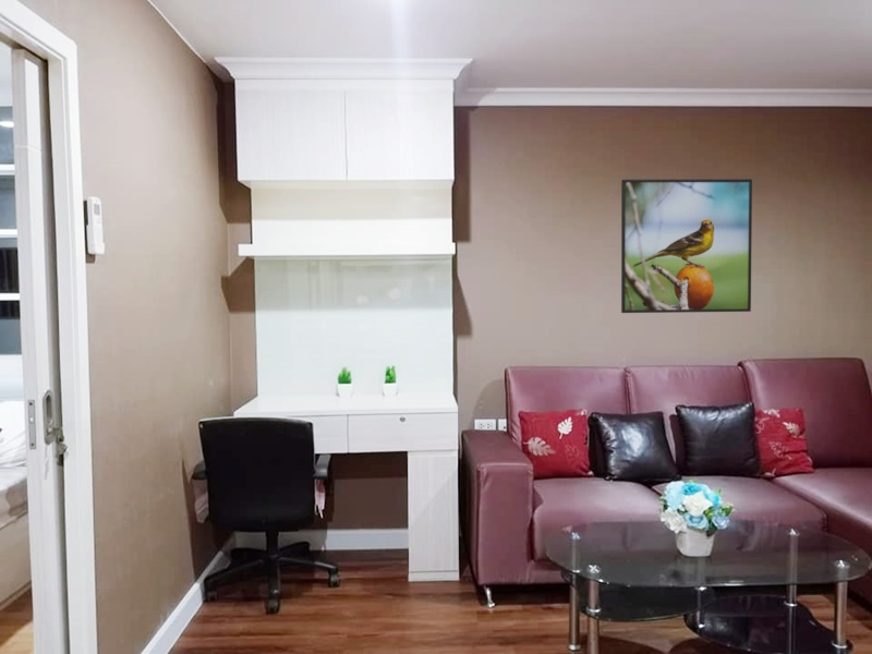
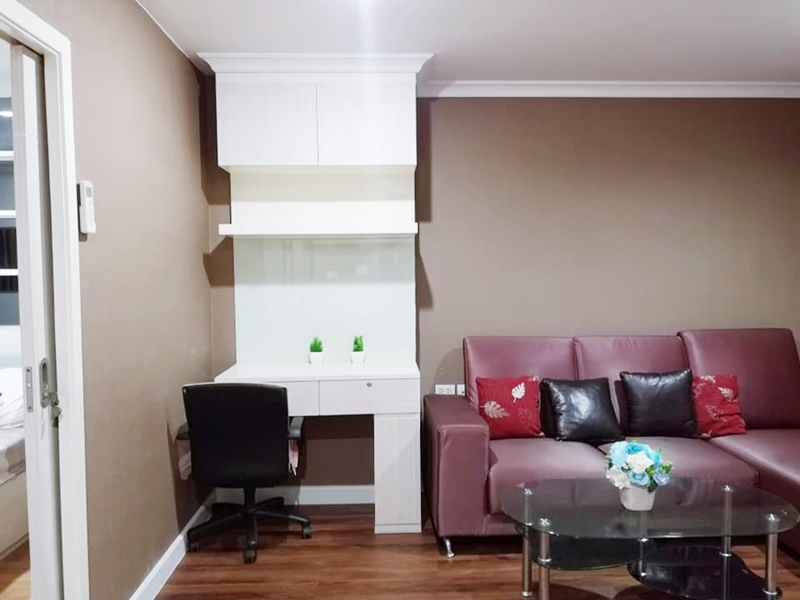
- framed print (686, 245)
